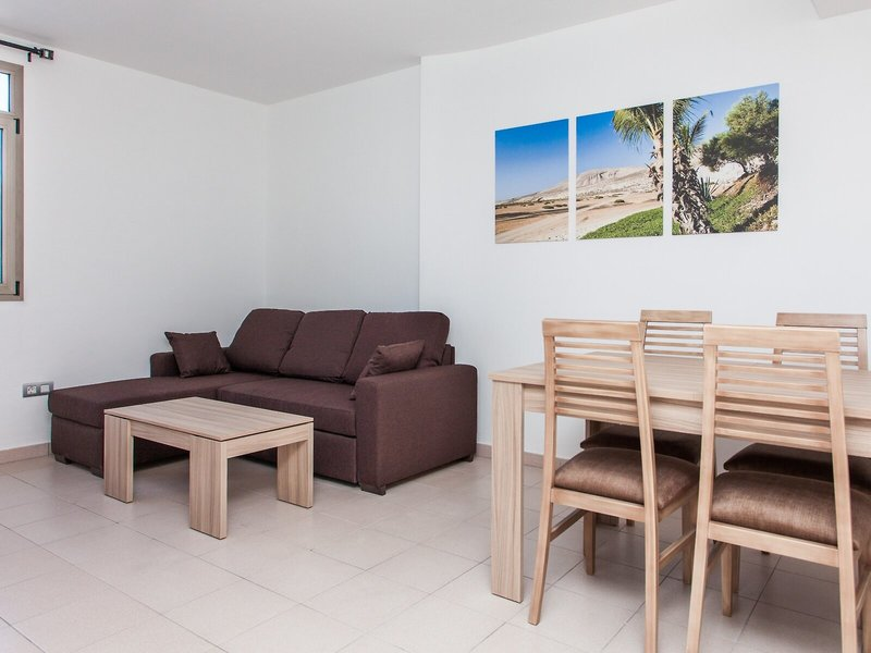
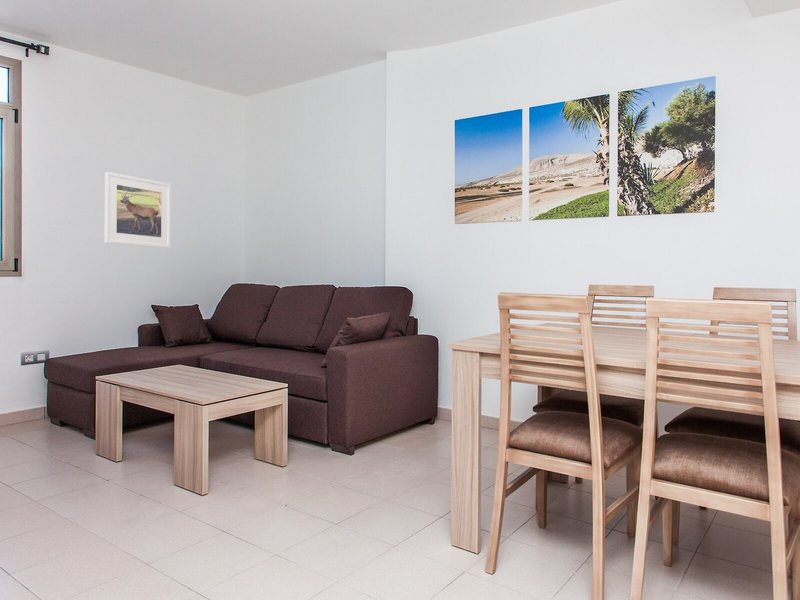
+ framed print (139, 211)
